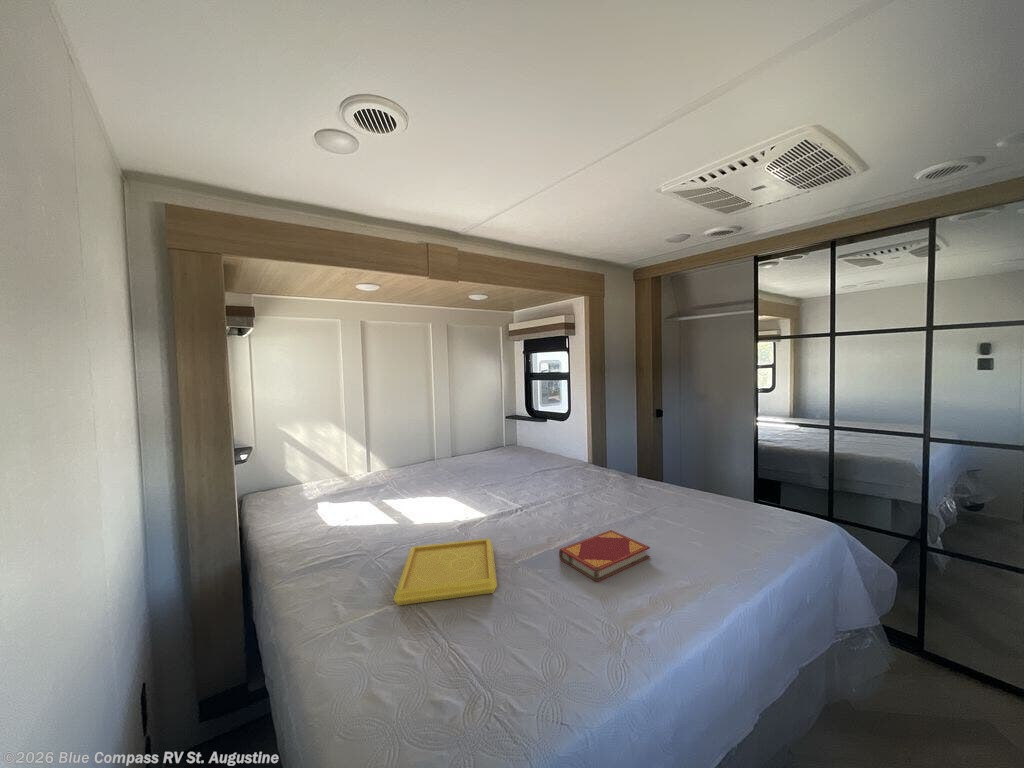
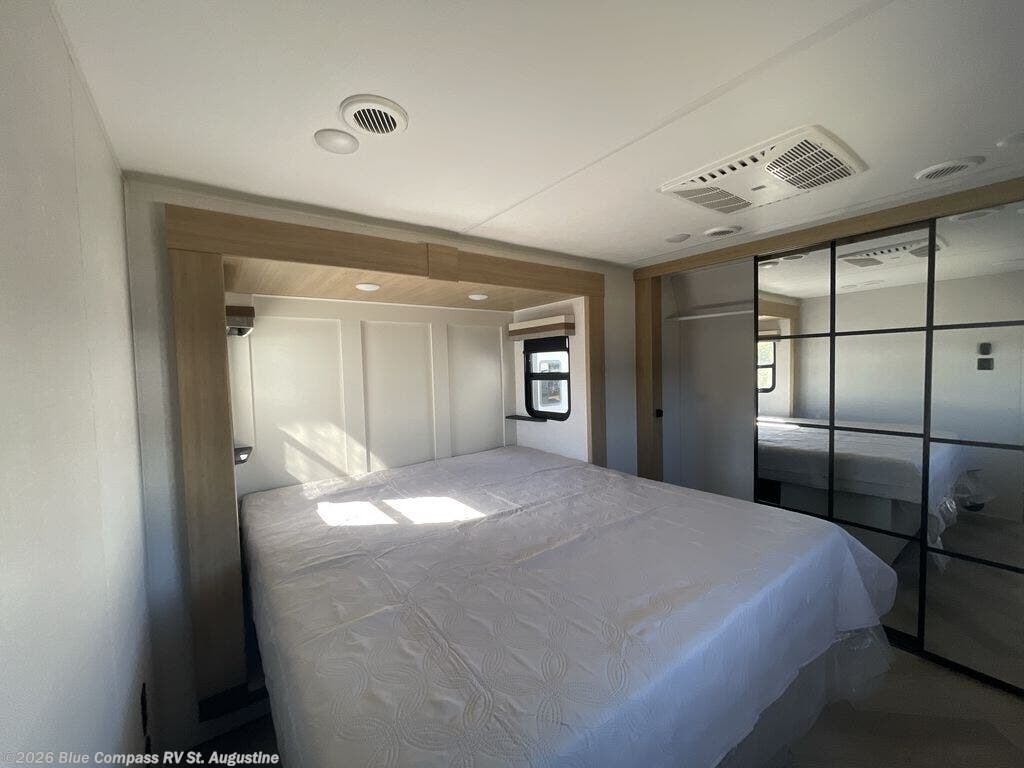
- serving tray (449, 567)
- hardback book (604, 553)
